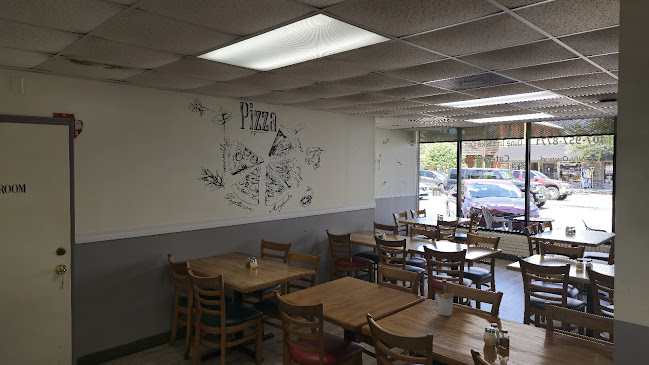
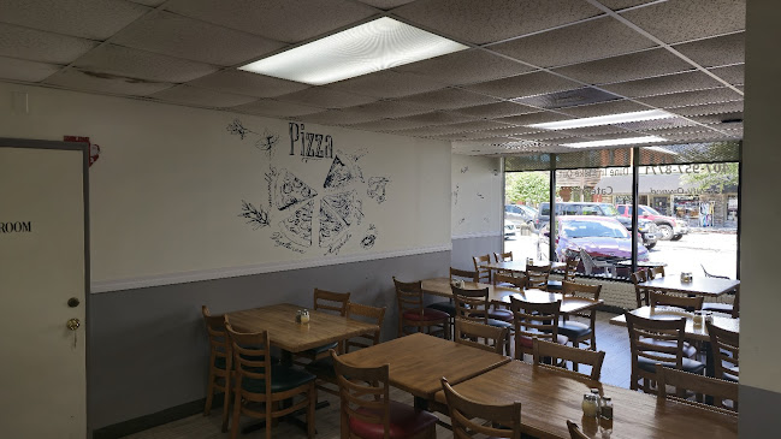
- utensil holder (446, 302)
